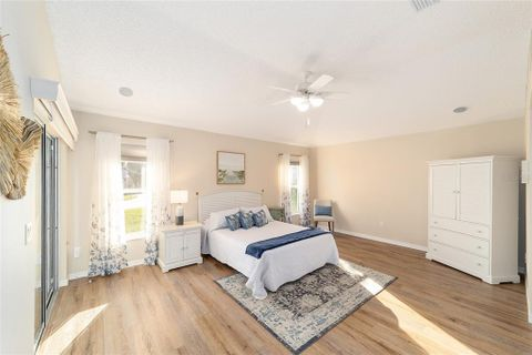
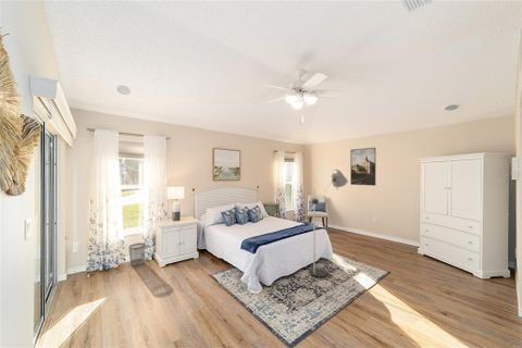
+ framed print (362, 166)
+ floor lamp (314, 219)
+ wastebasket (137, 253)
